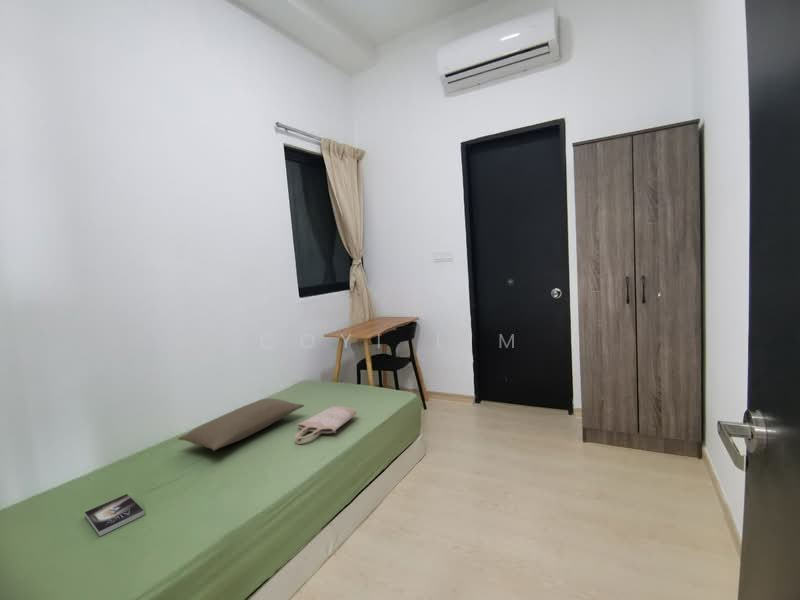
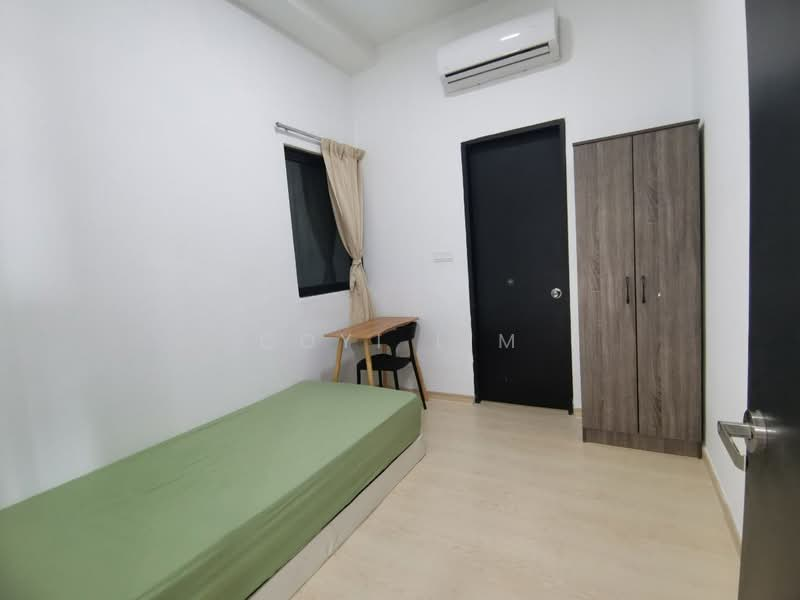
- book (114, 513)
- pillow (246, 421)
- shopping bag (322, 422)
